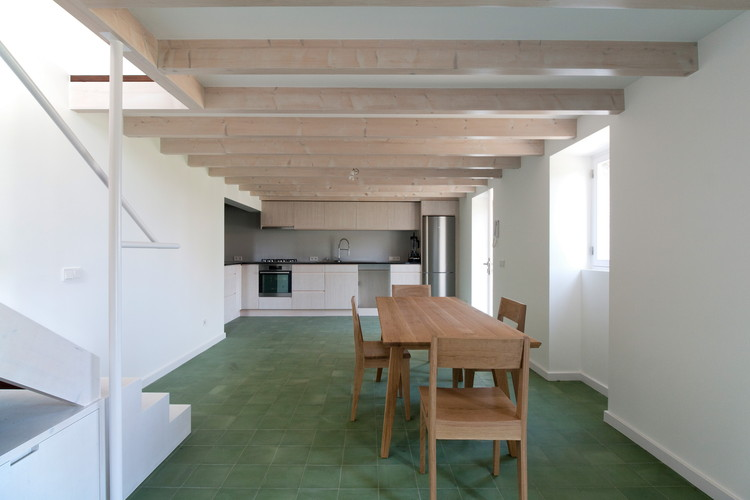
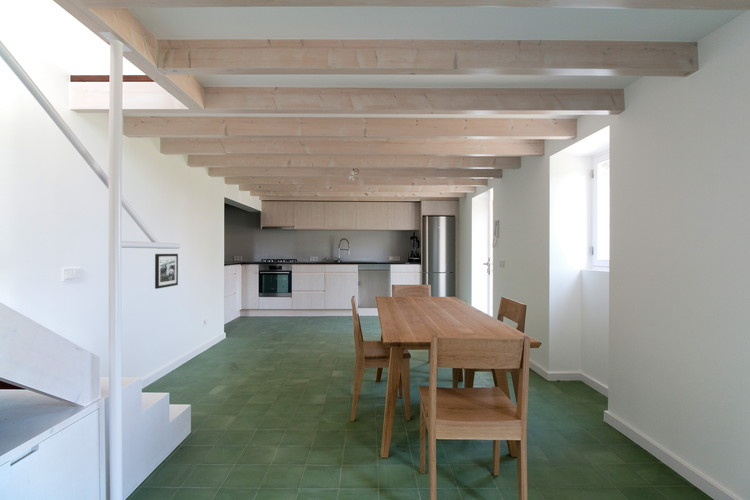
+ picture frame (167, 270)
